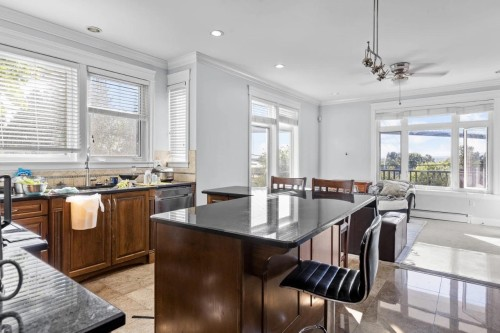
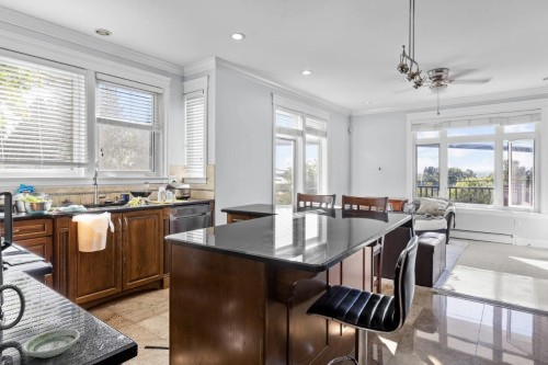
+ saucer (52, 345)
